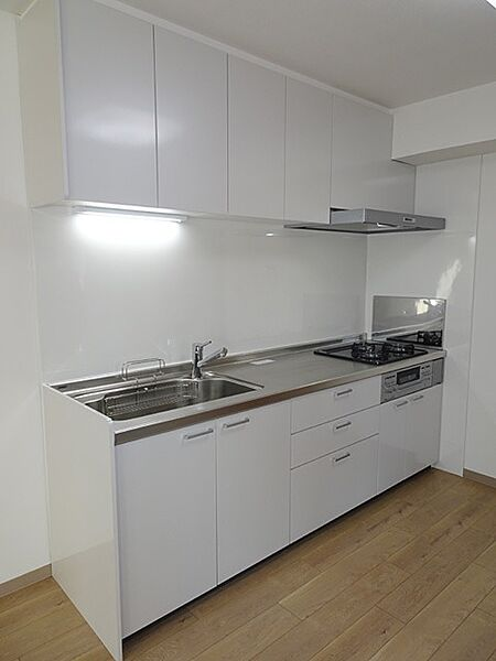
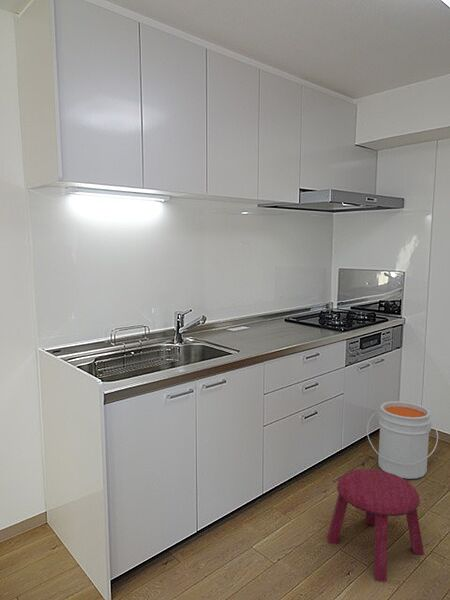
+ bucket (403, 438)
+ stool (376, 516)
